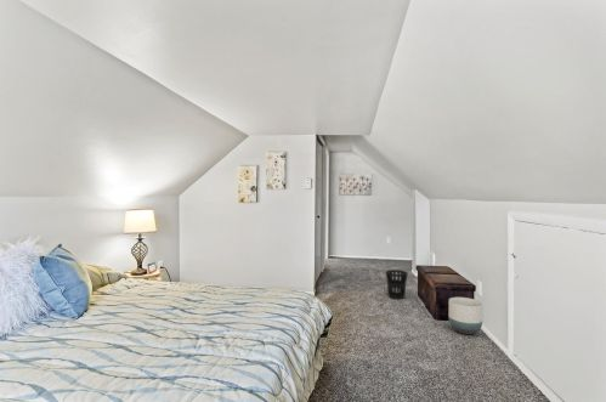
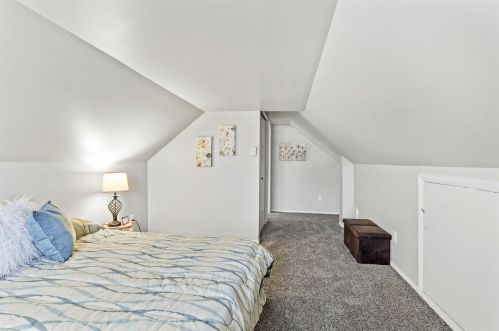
- wastebasket (396, 284)
- planter (465, 316)
